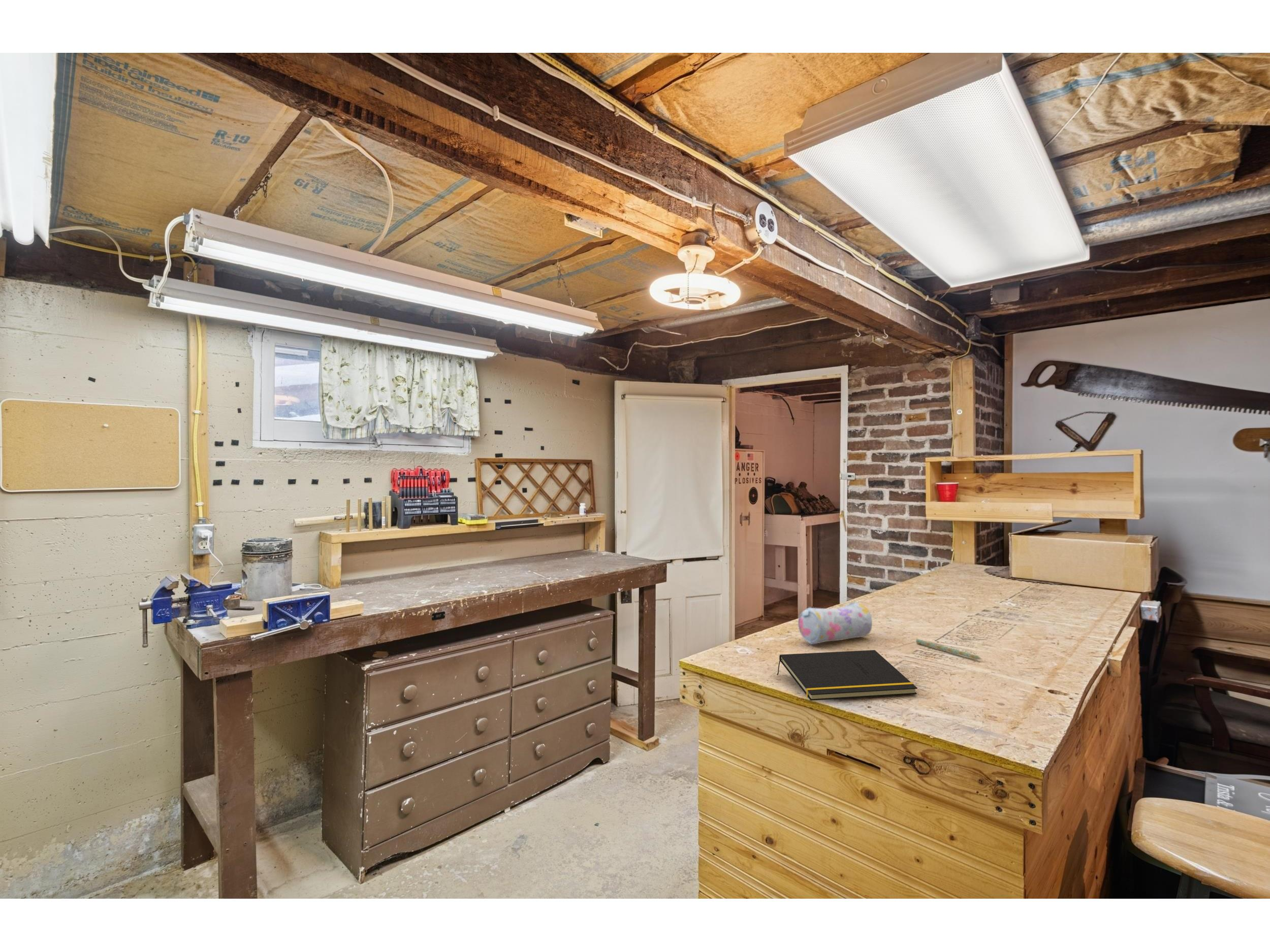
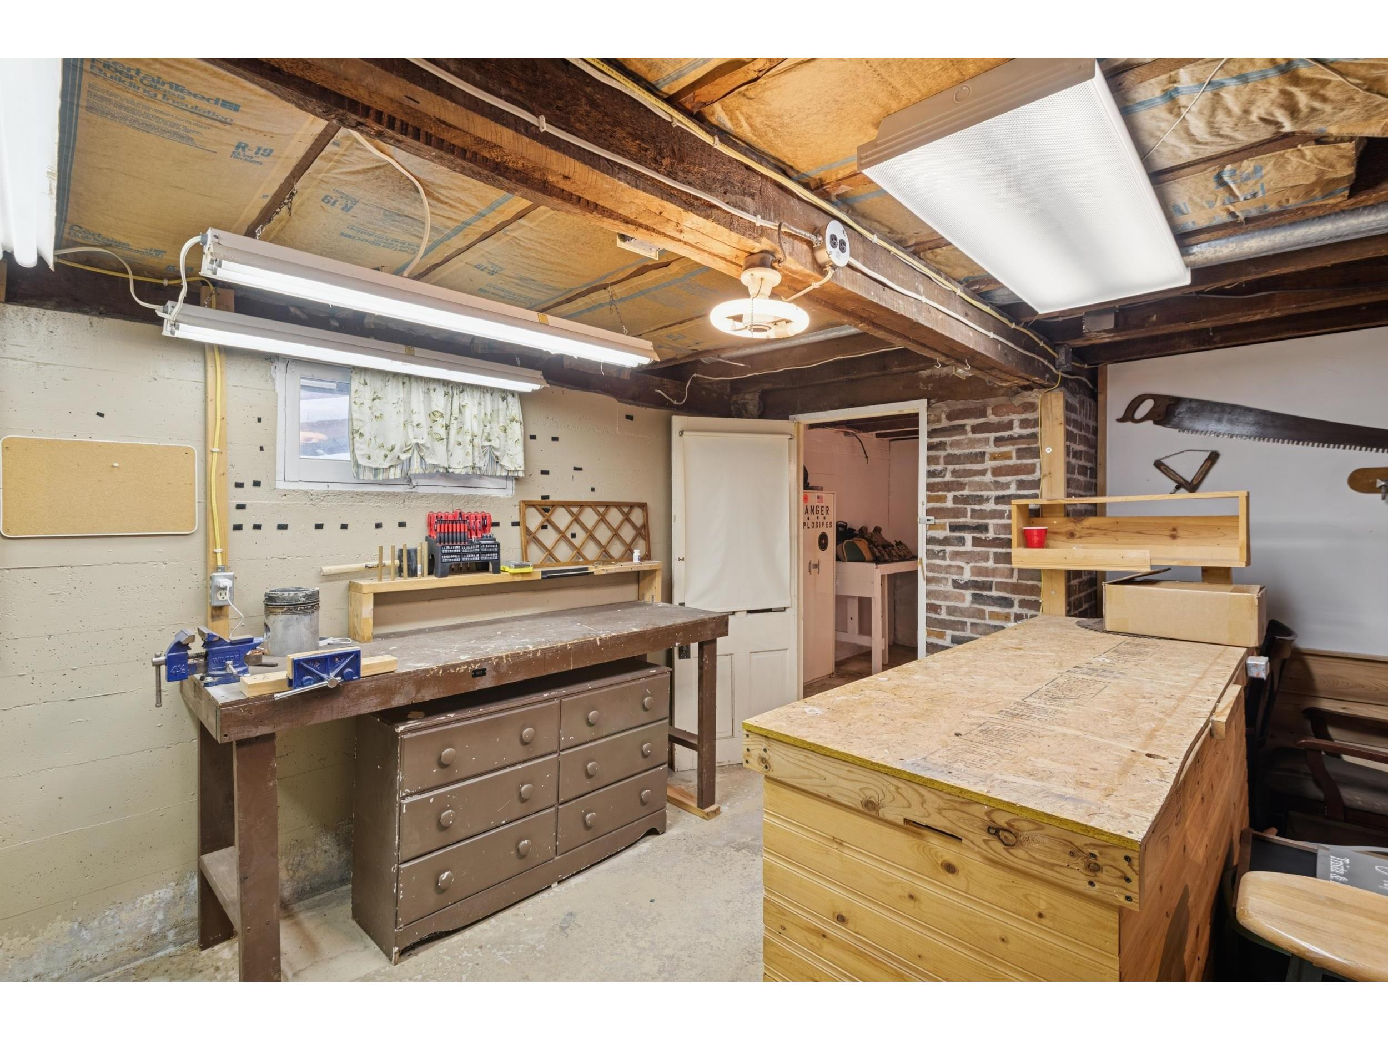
- notepad (845, 673)
- pencil case (836, 622)
- pencil (948, 649)
